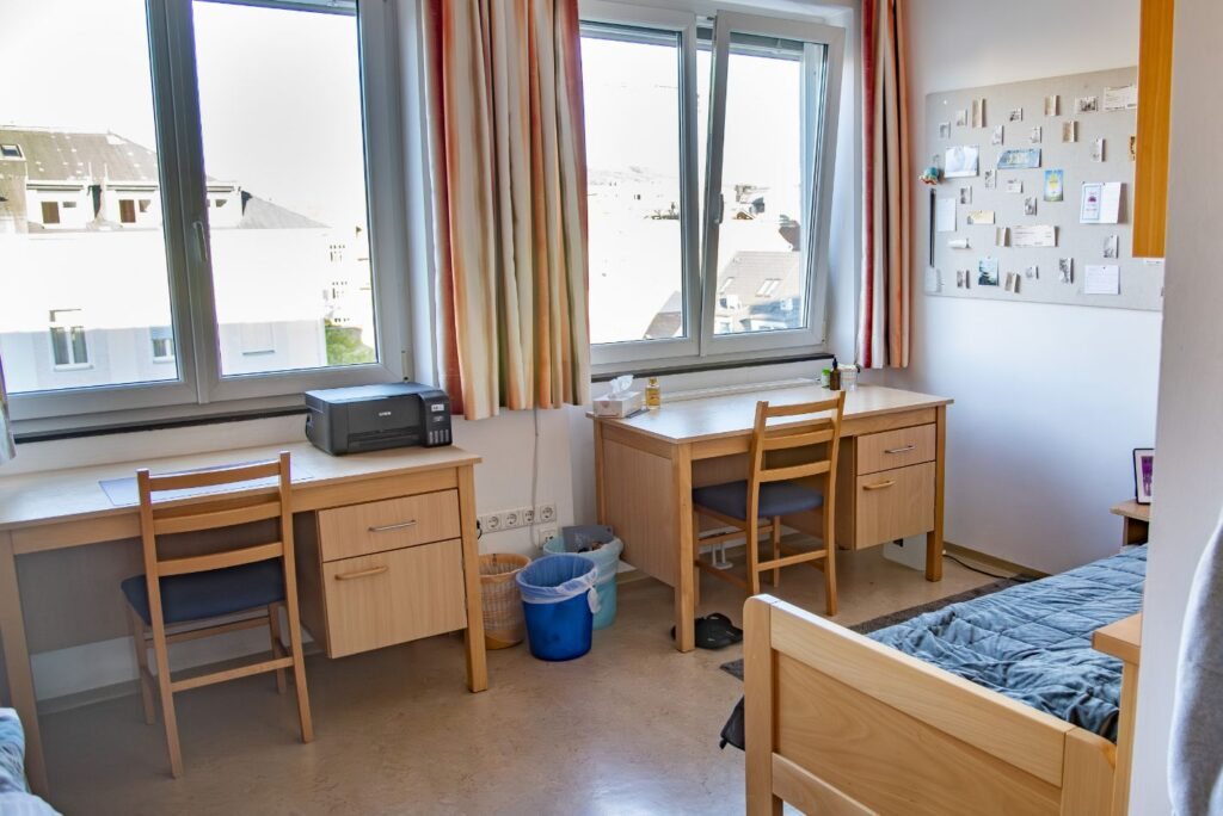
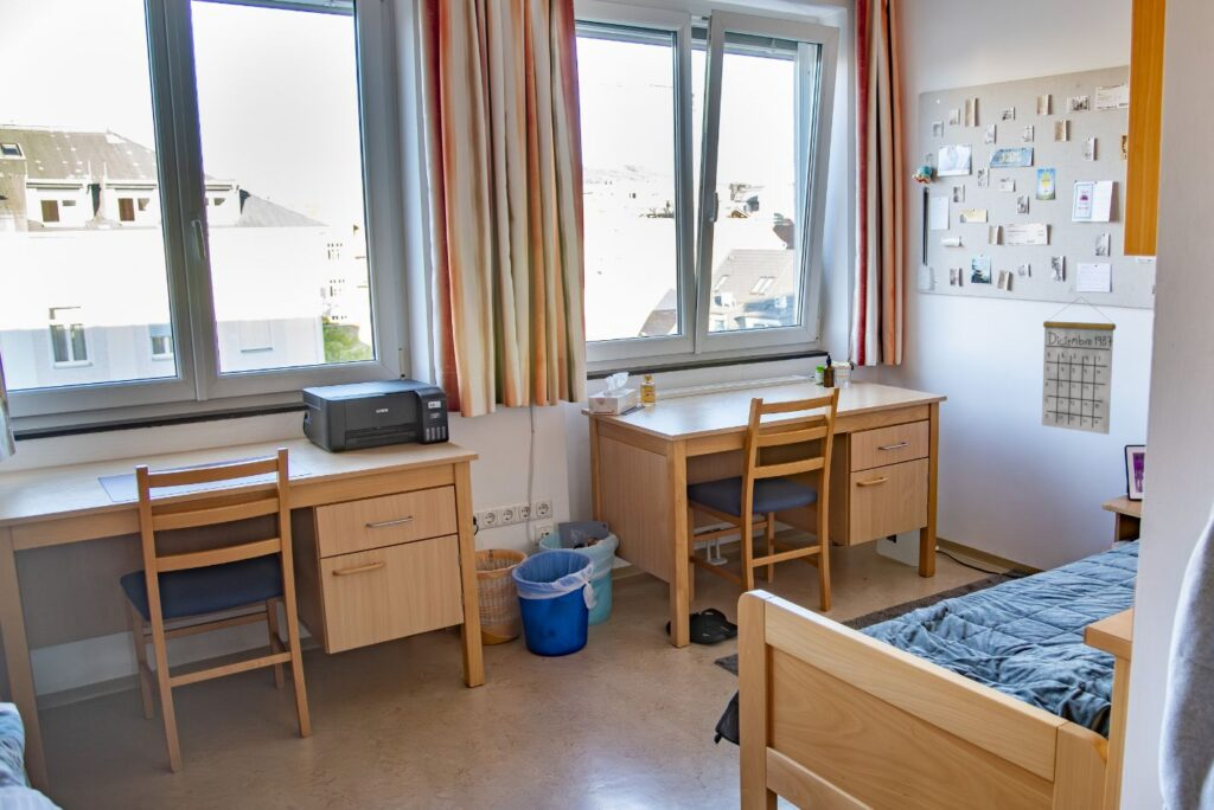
+ calendar (1076, 364)
